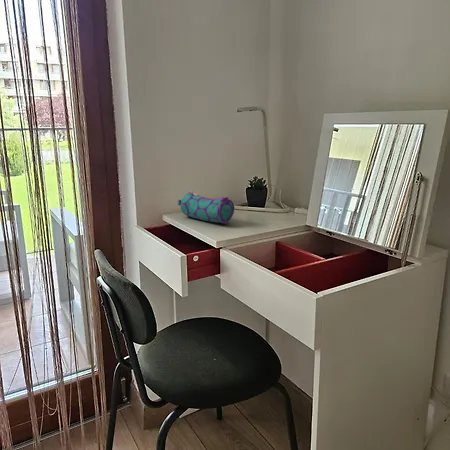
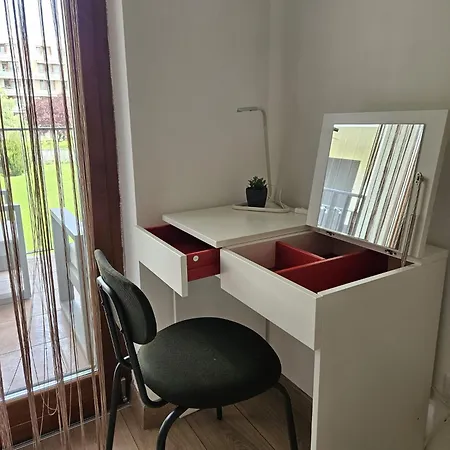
- pencil case (206, 206)
